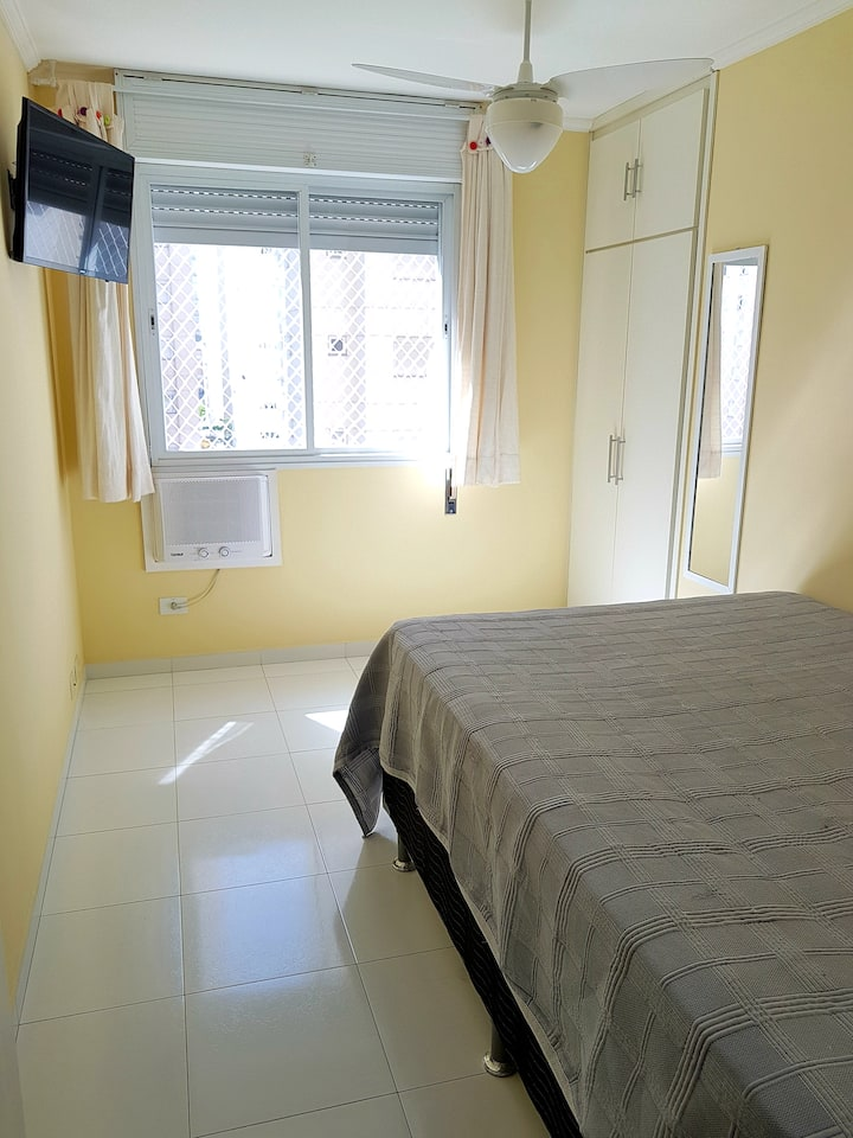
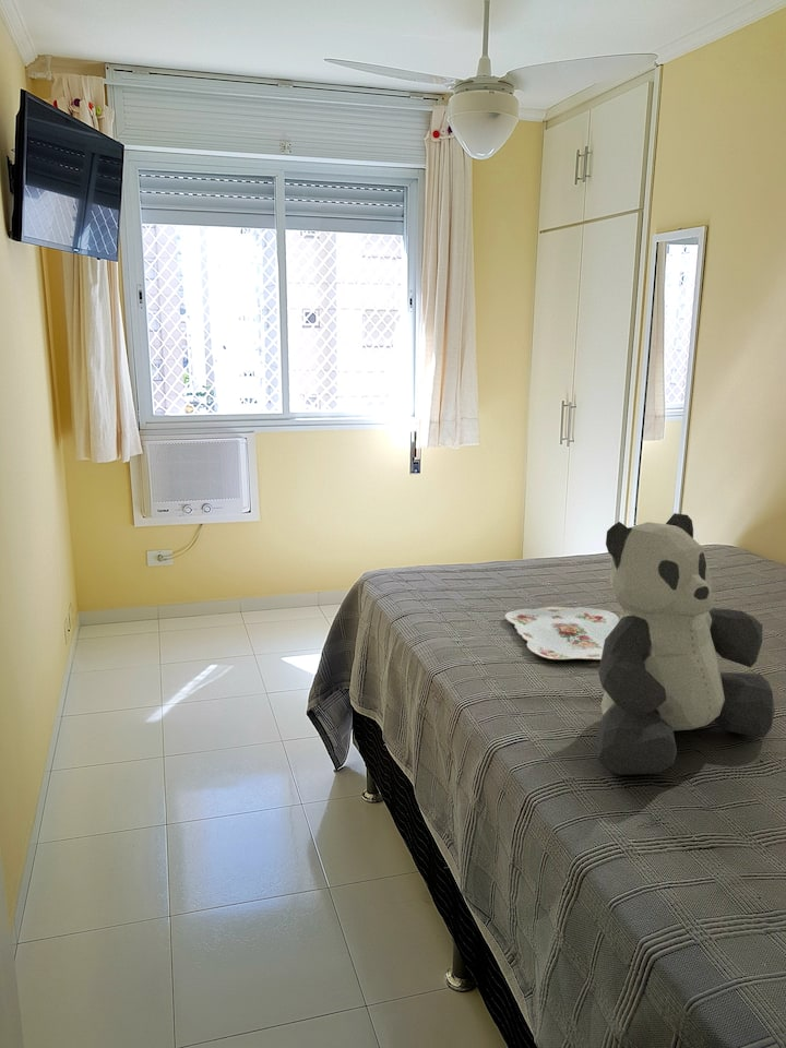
+ teddy bear (676, 631)
+ serving tray (574, 633)
